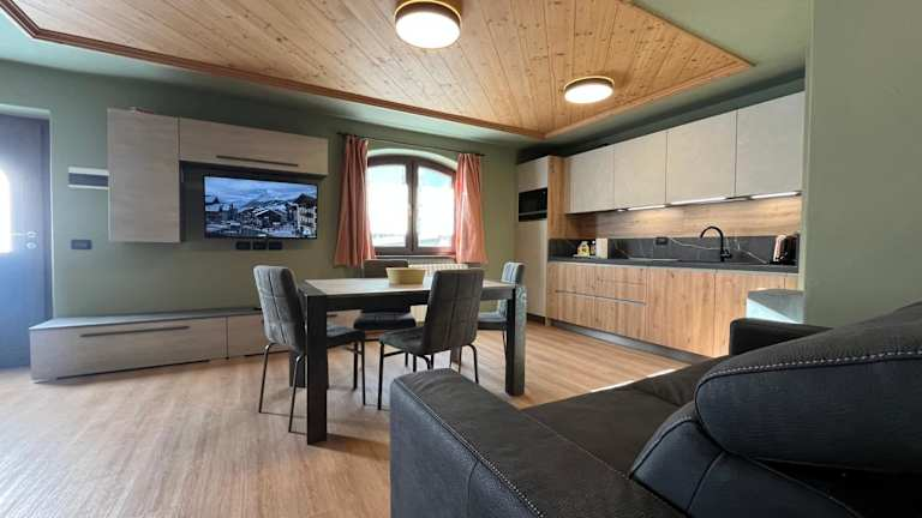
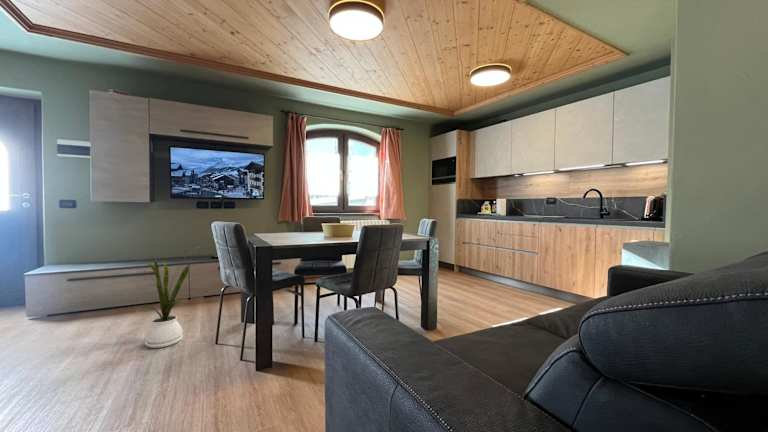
+ house plant (168, 294)
